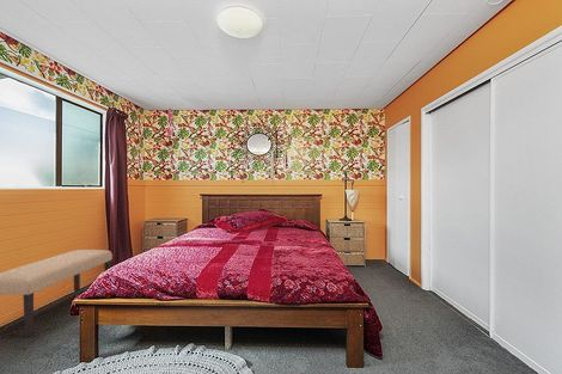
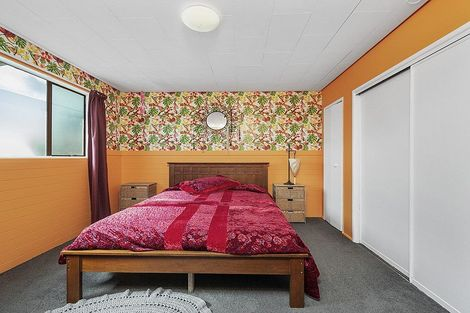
- bench (56, 282)
